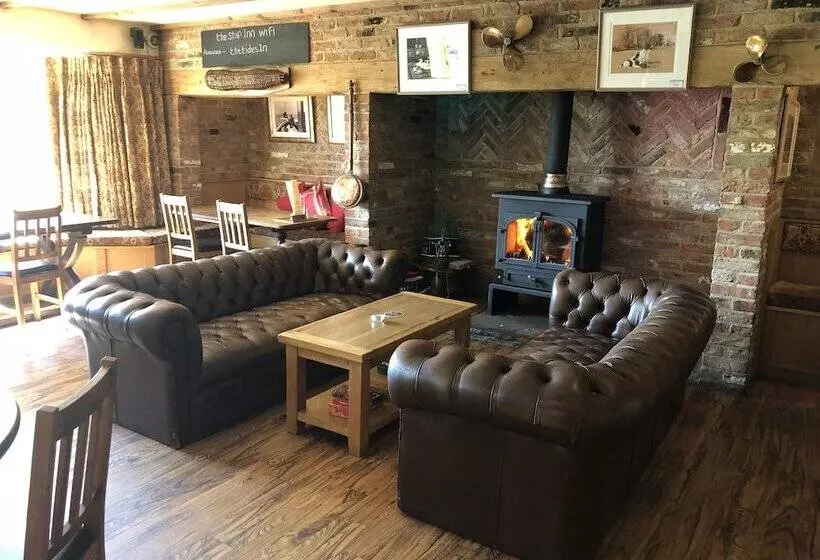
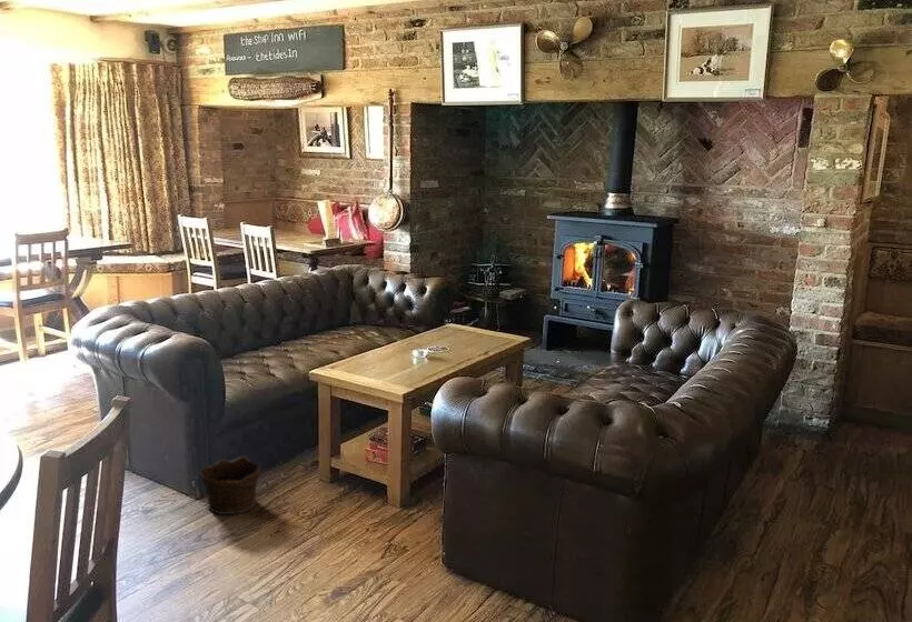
+ clay pot (231, 478)
